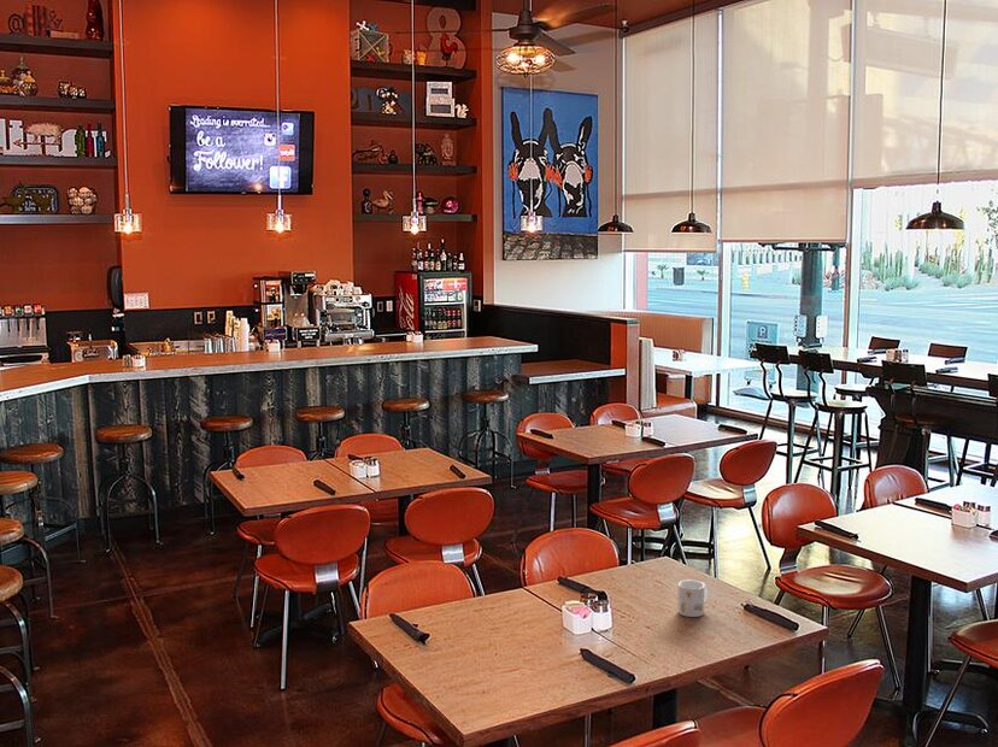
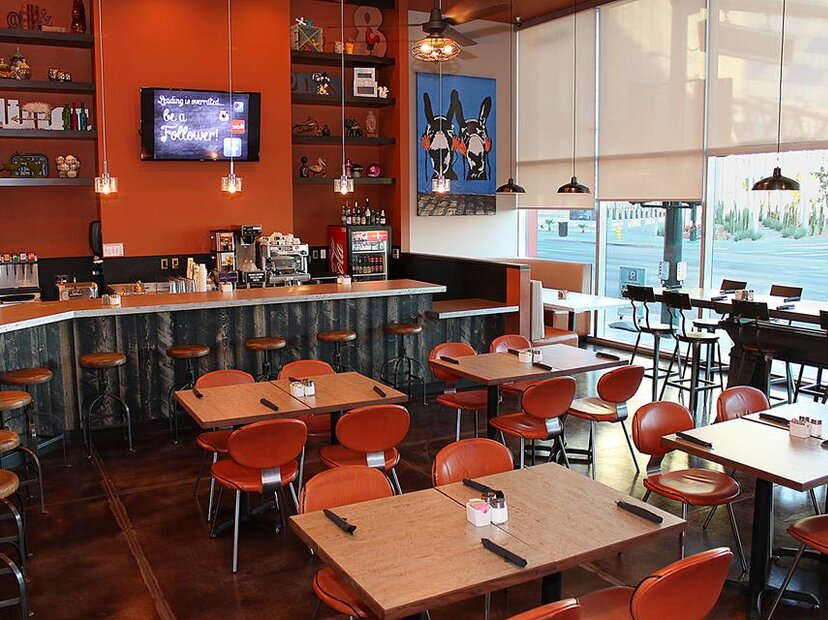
- mug (694, 596)
